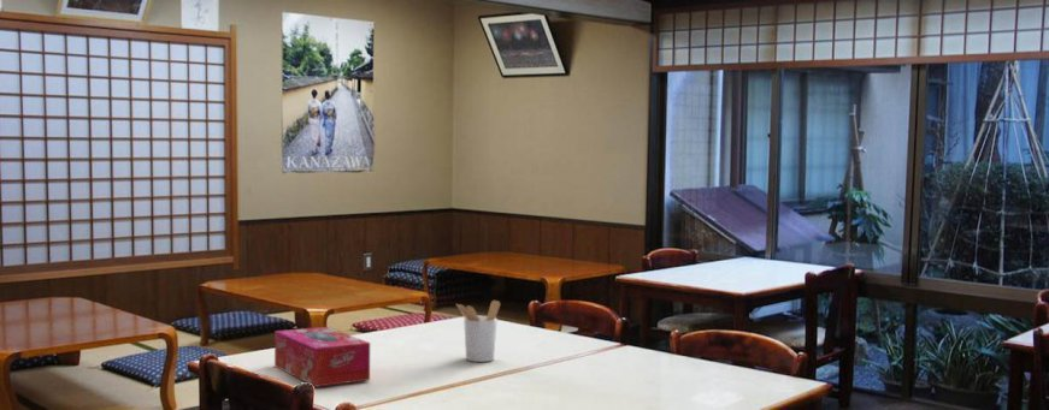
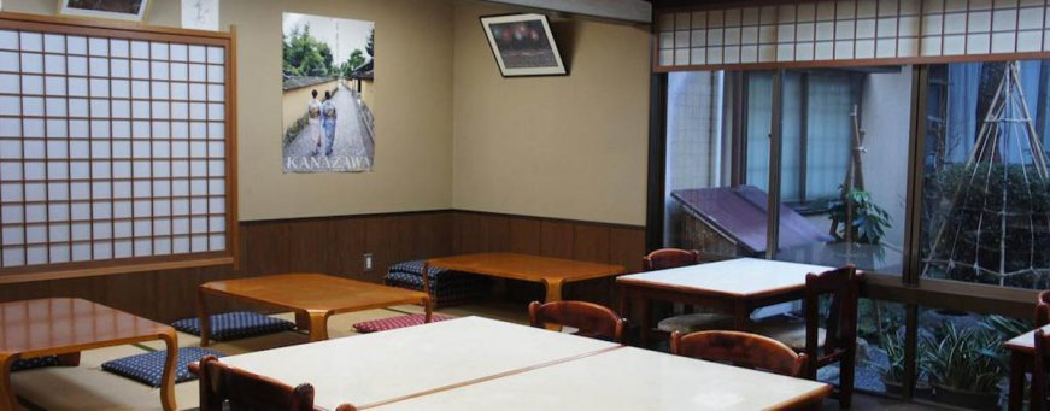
- utensil holder (475, 329)
- tissue box (320, 355)
